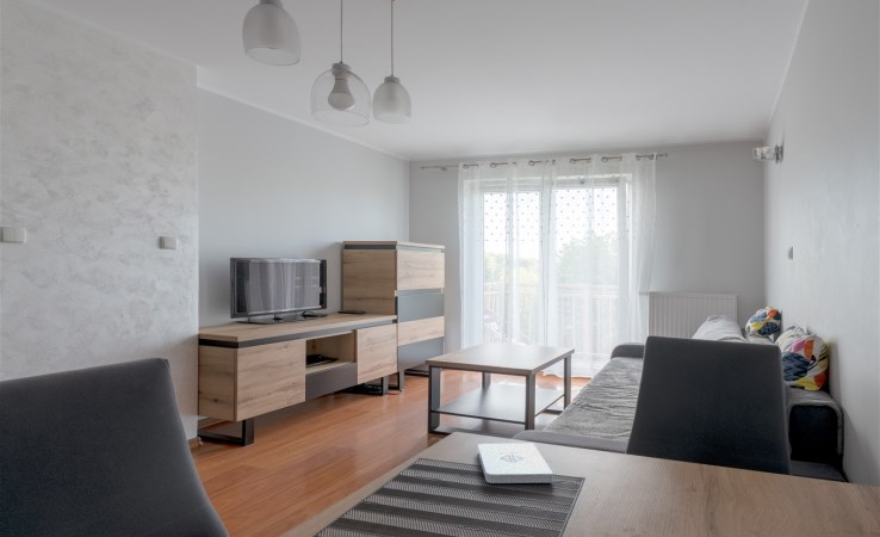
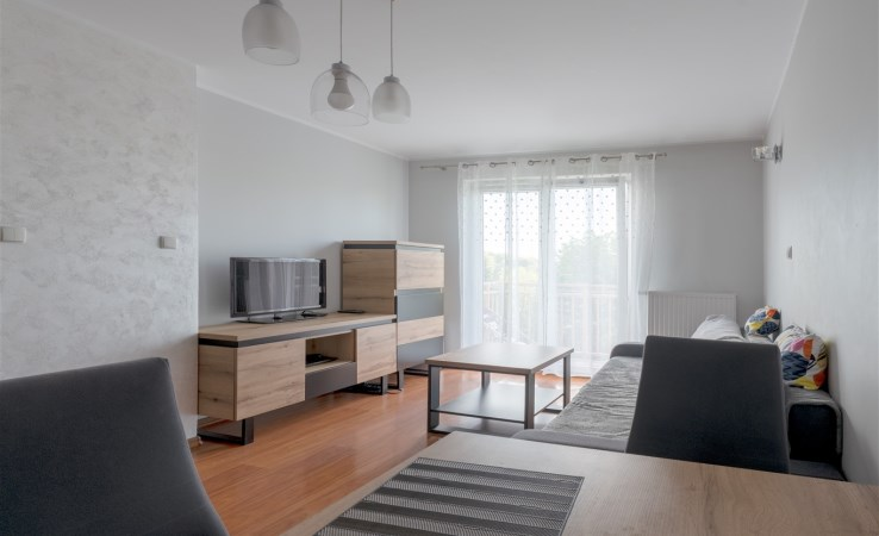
- notepad (512, 461)
